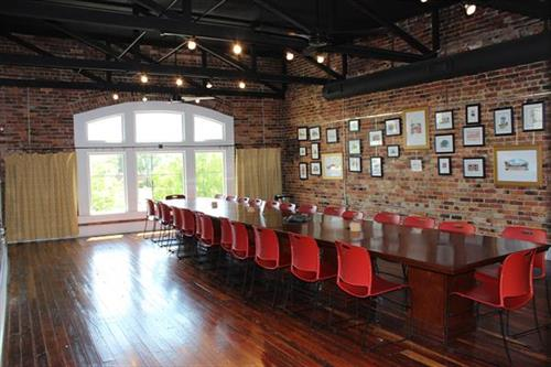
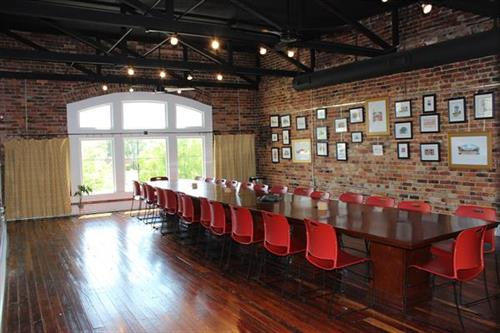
+ house plant (81, 199)
